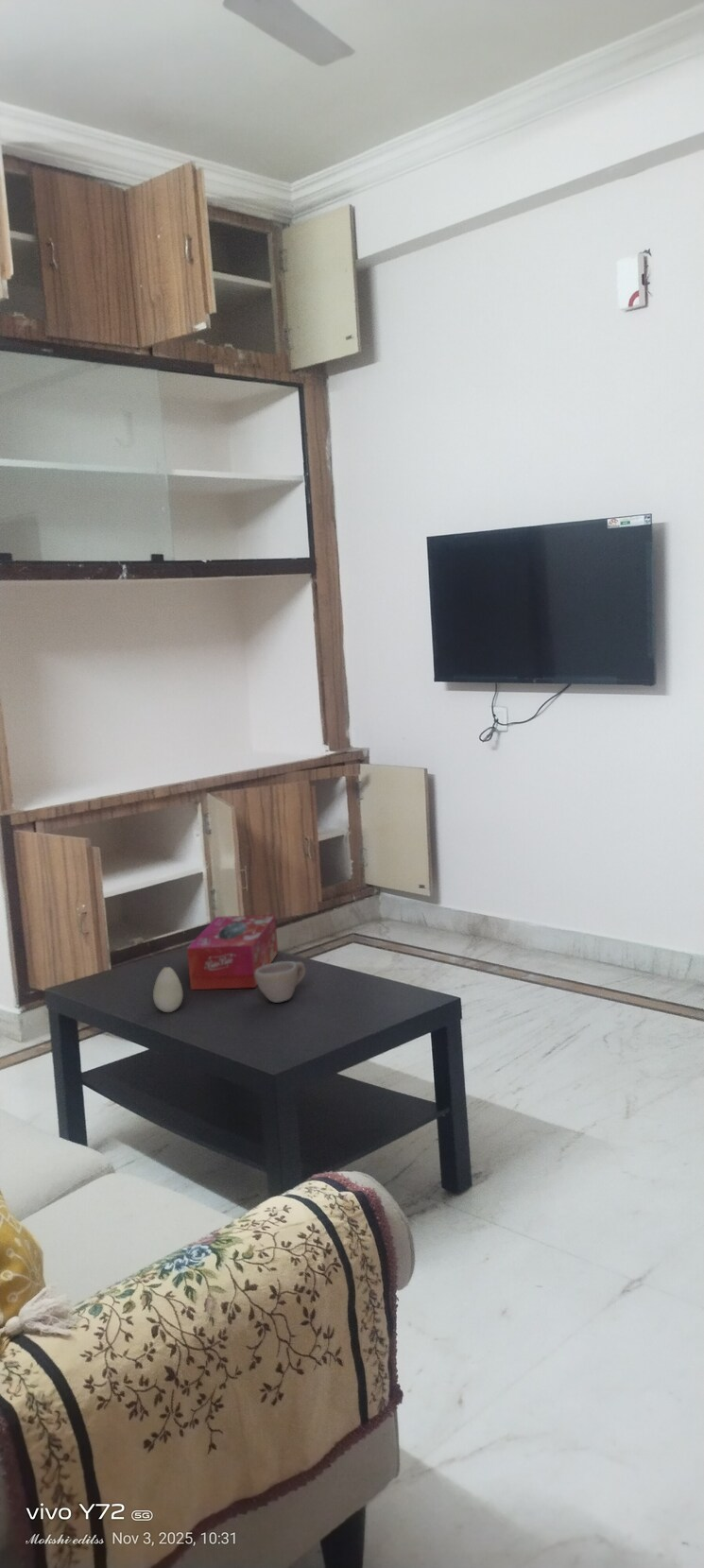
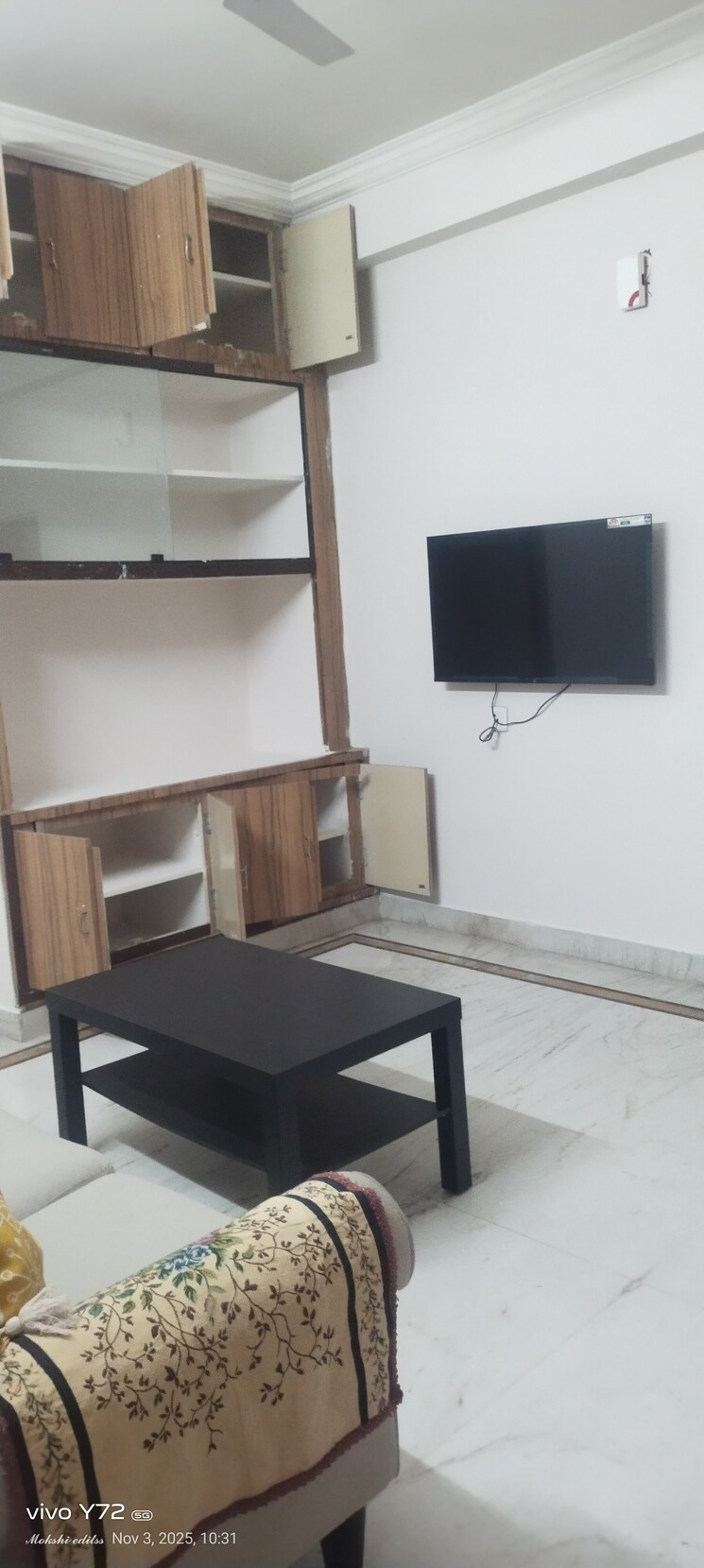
- cup (282, 981)
- decorative egg (167, 990)
- tissue box (234, 950)
